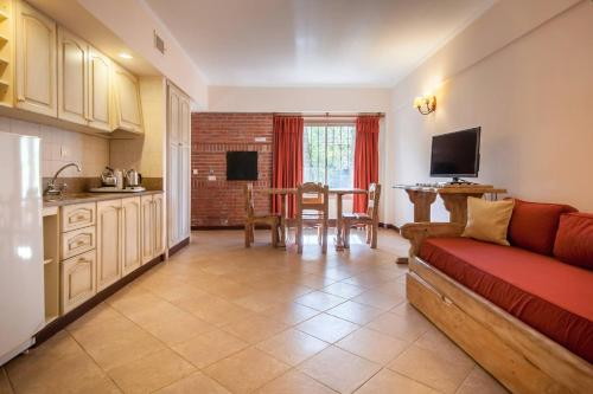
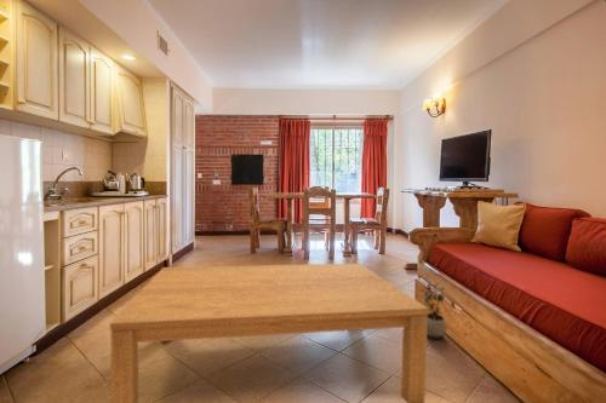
+ coffee table (270, 323)
+ potted plant (433, 310)
